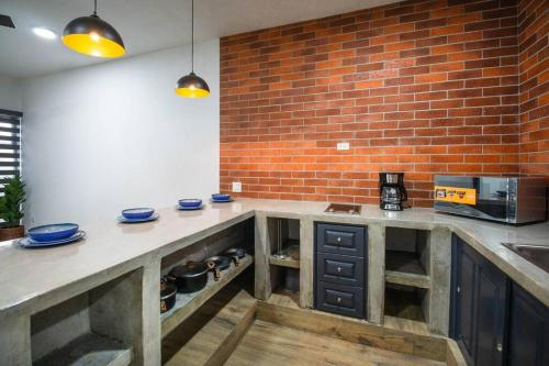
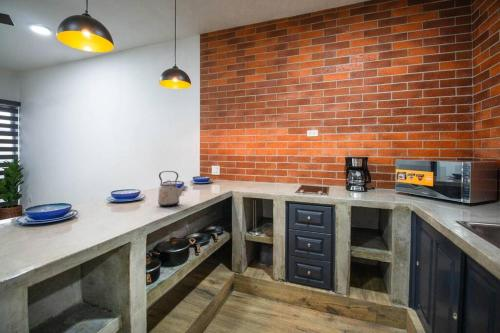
+ kettle (172, 188)
